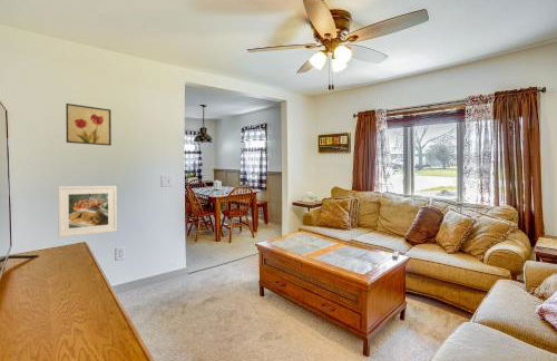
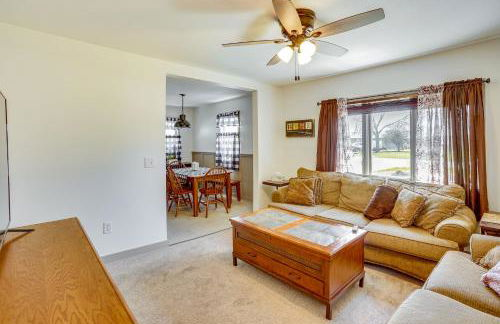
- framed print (89, 209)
- wall art (89, 125)
